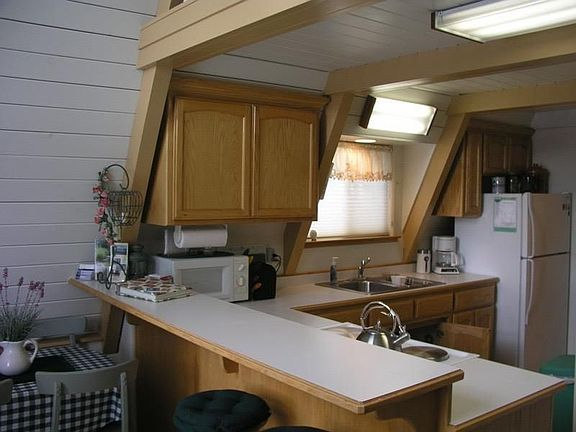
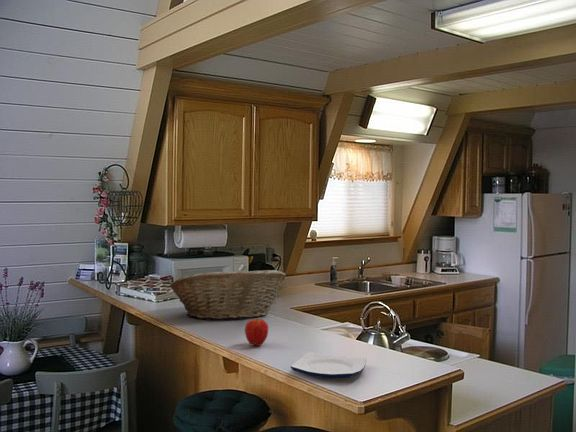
+ apple (256, 330)
+ fruit basket (228, 290)
+ plate (329, 366)
